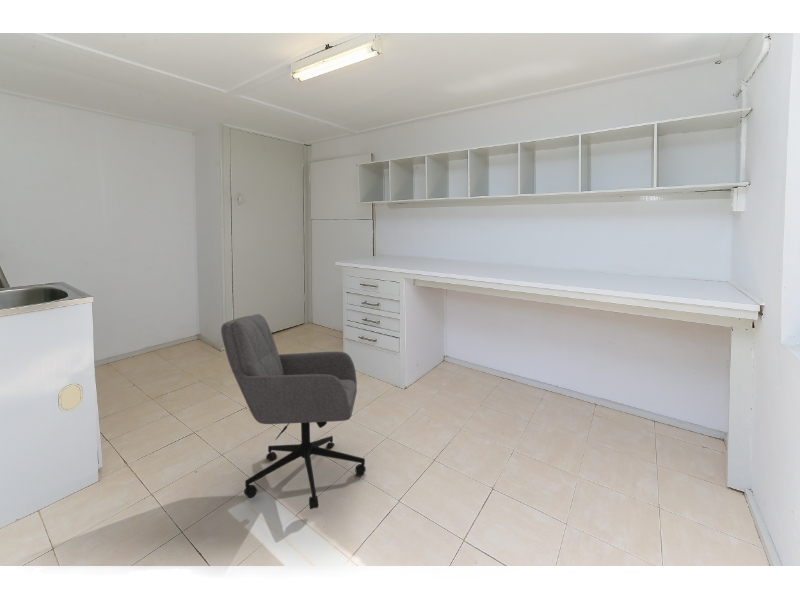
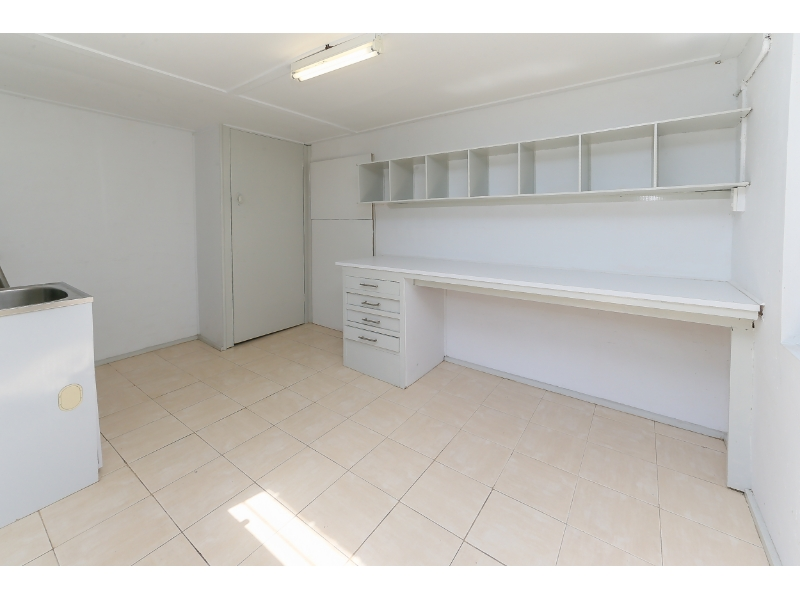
- office chair (300, 397)
